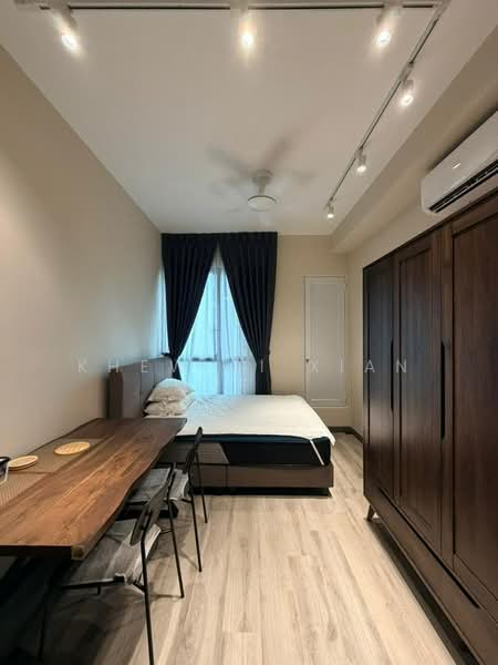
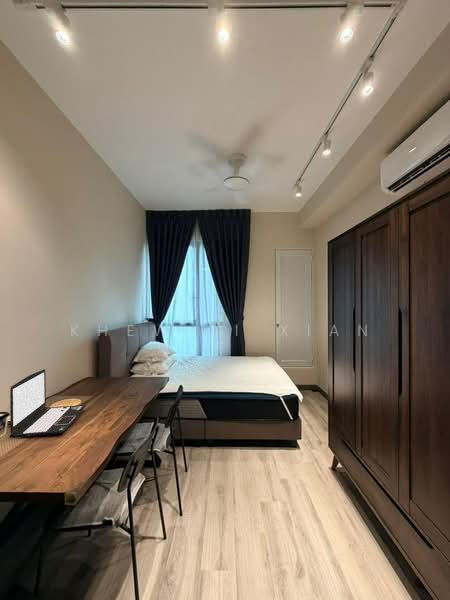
+ laptop (45, 397)
